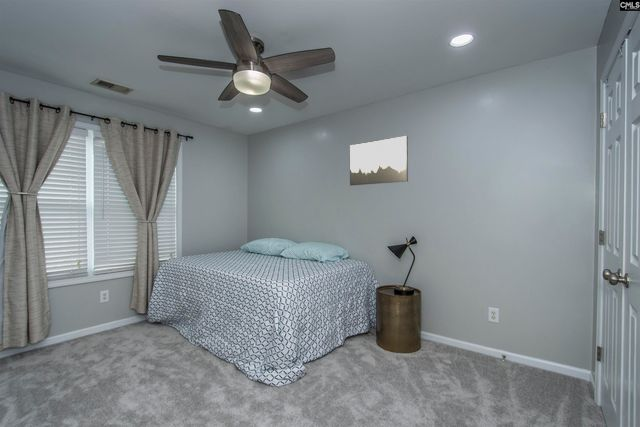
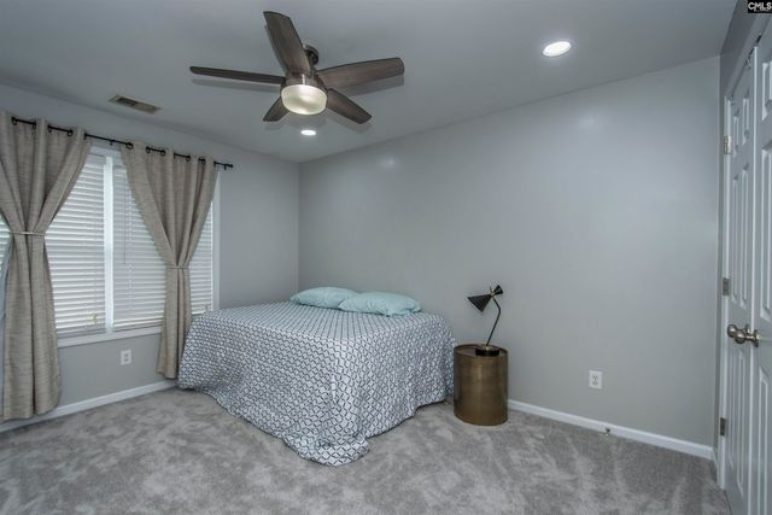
- wall art (376, 162)
